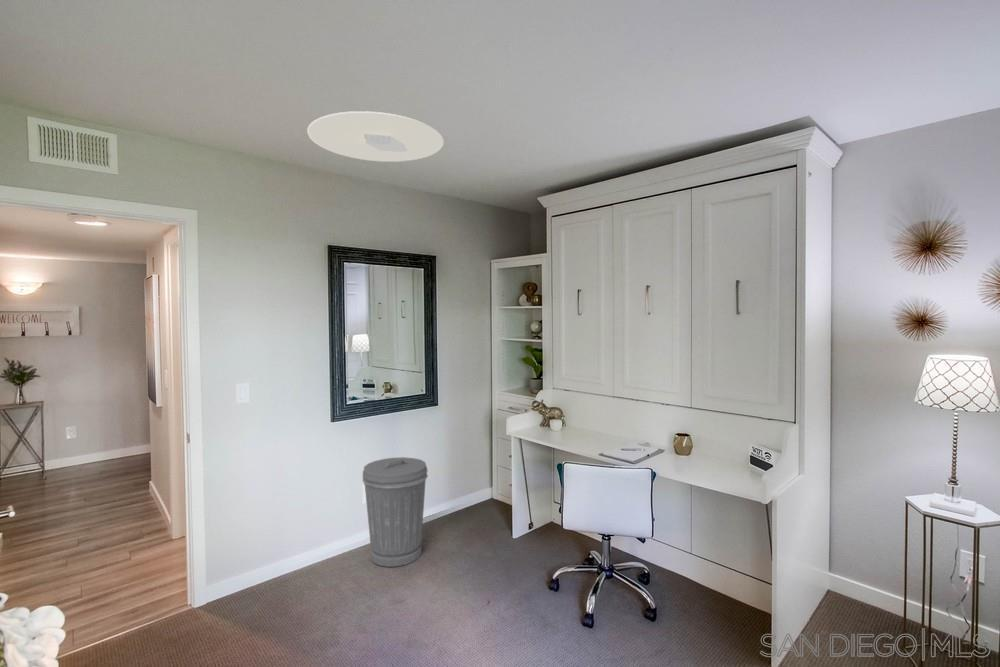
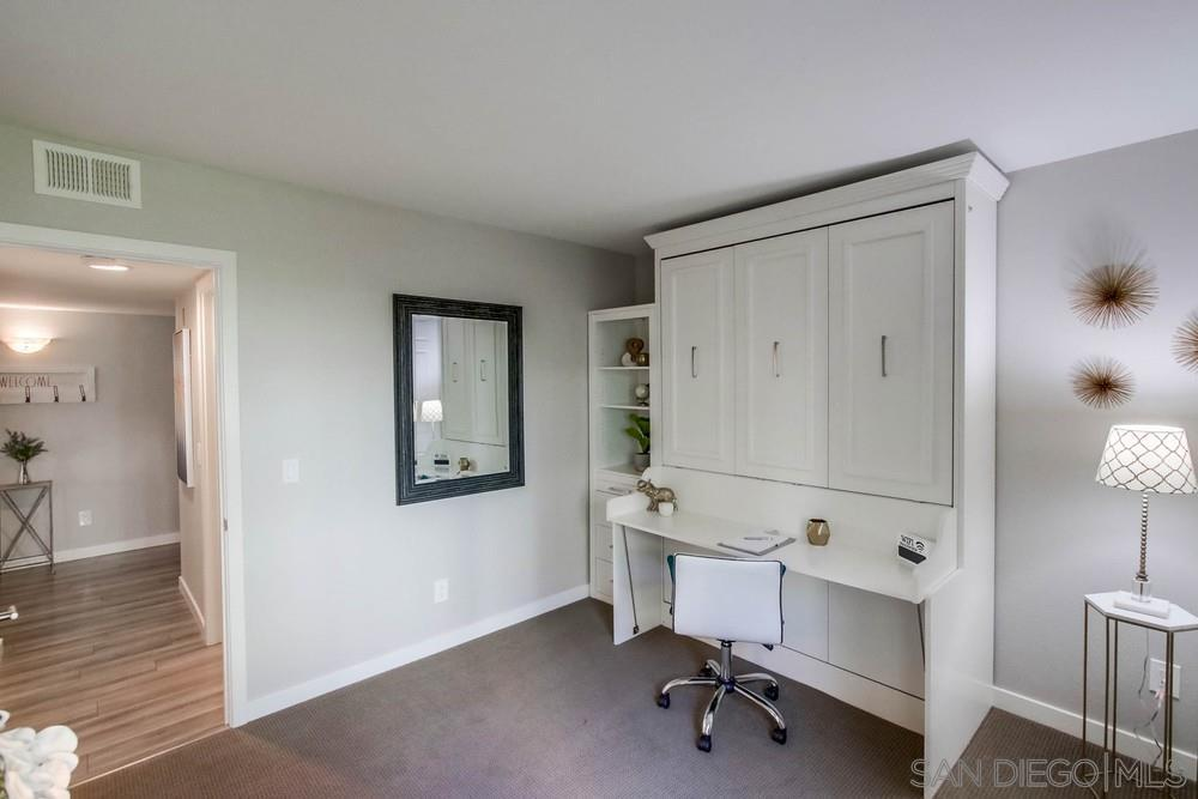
- ceiling light (377, 133)
- trash can (395, 507)
